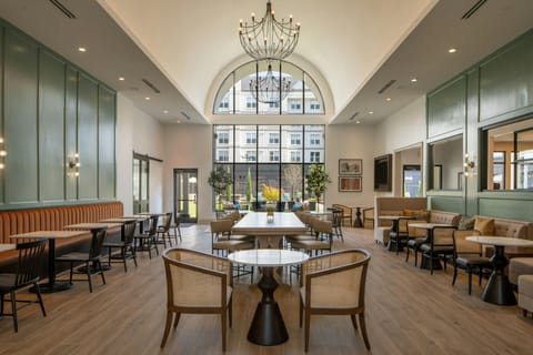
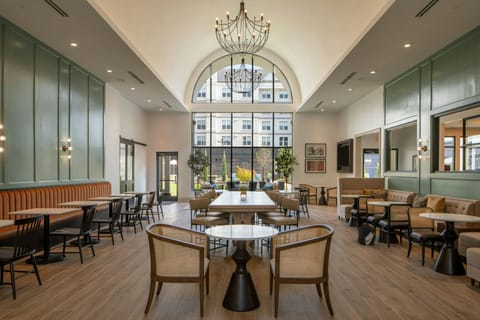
+ backpack (365, 233)
